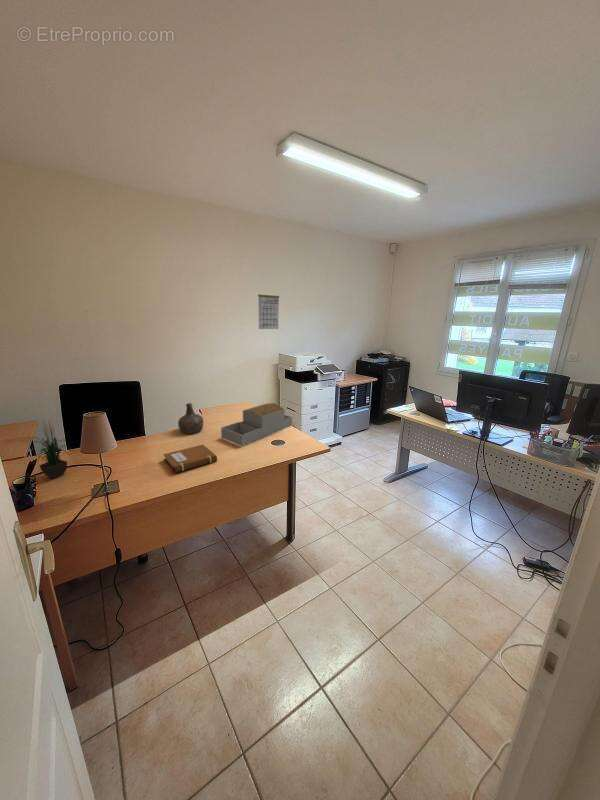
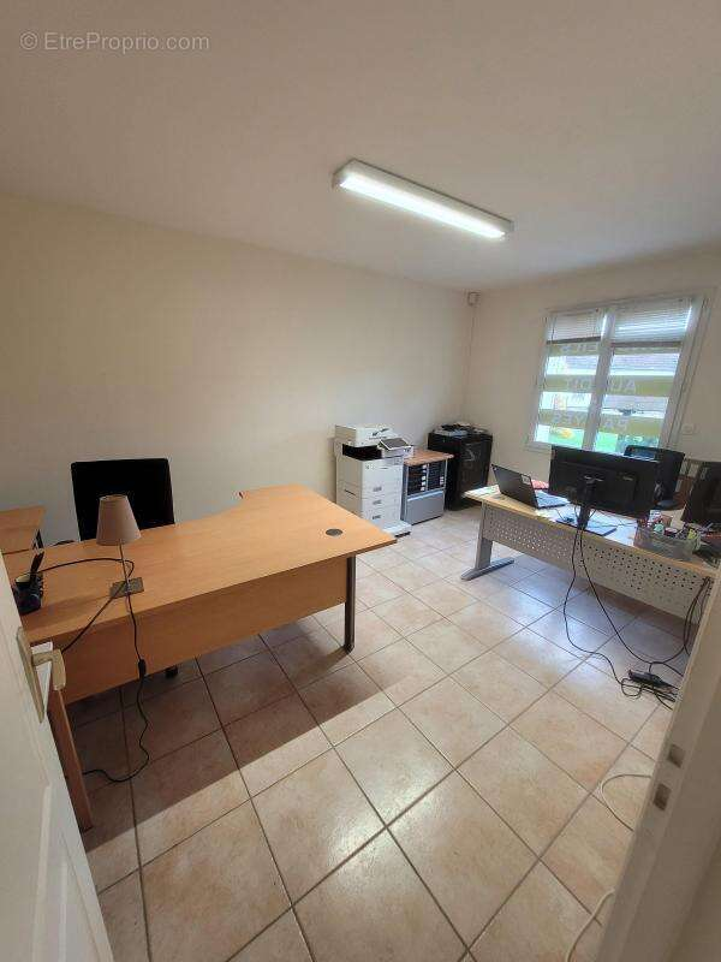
- notebook (189, 458)
- architectural model (255, 418)
- potted plant (51, 444)
- bottle (190, 417)
- calendar (268, 308)
